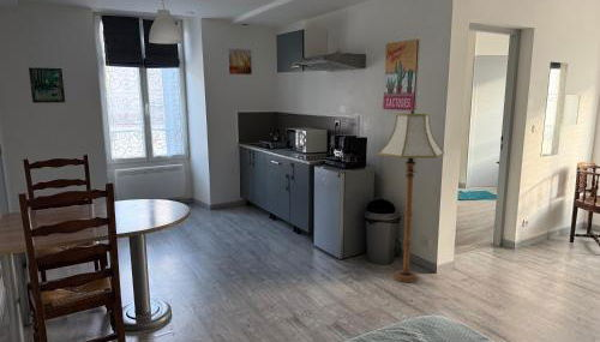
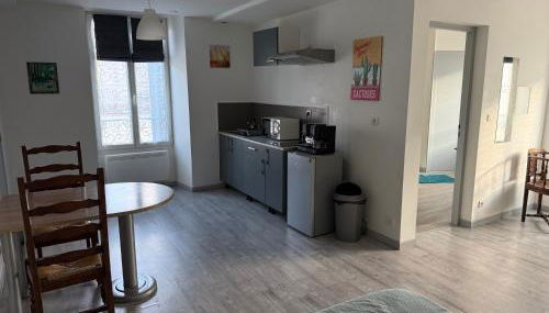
- floor lamp (409, 194)
